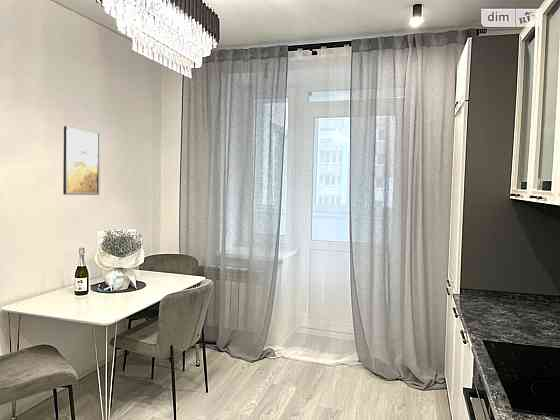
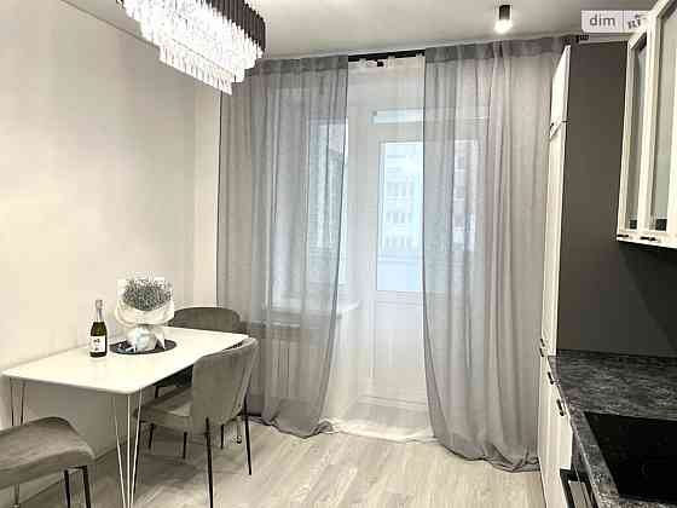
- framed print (82, 162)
